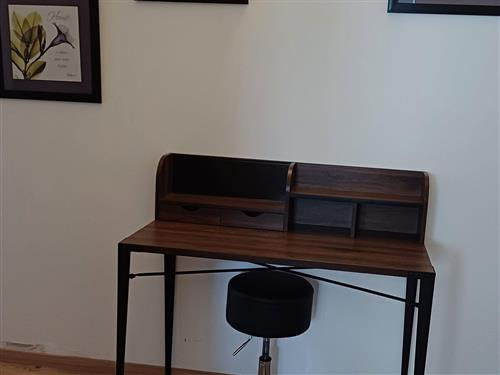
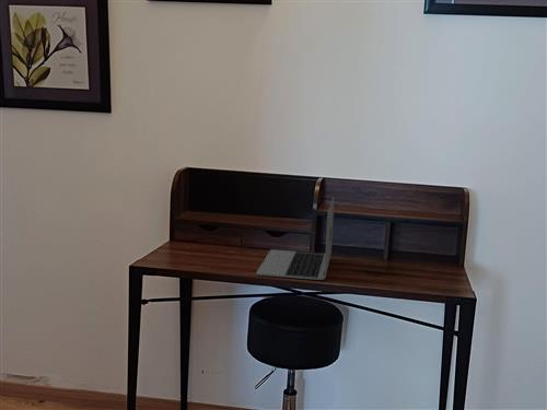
+ laptop (296, 251)
